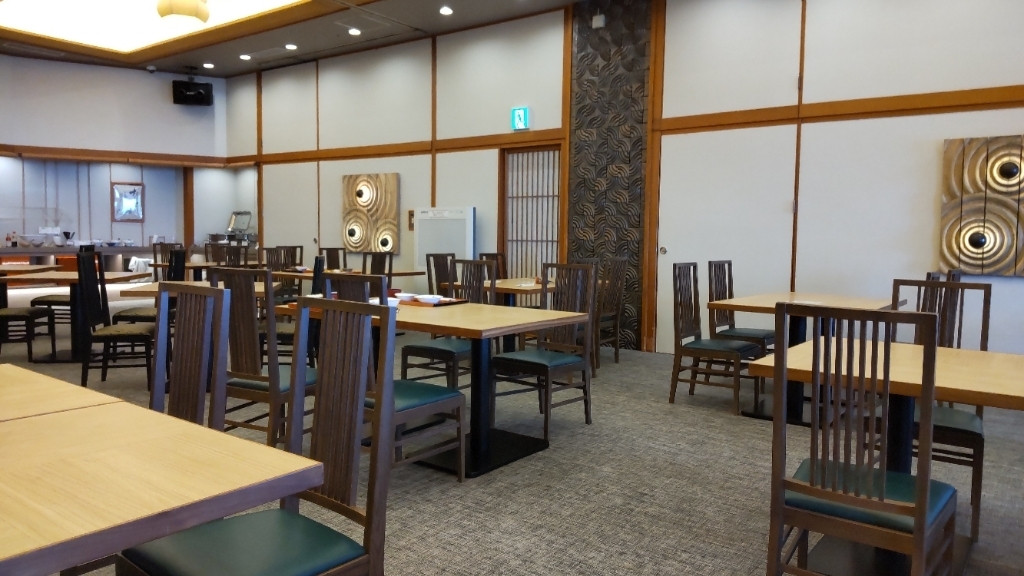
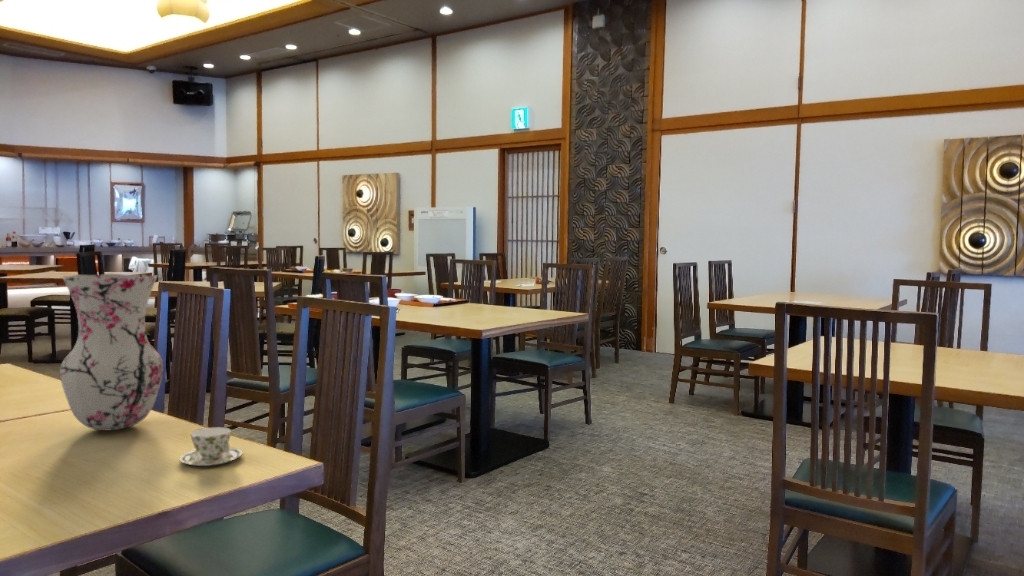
+ teacup (211, 445)
+ vase (112, 352)
